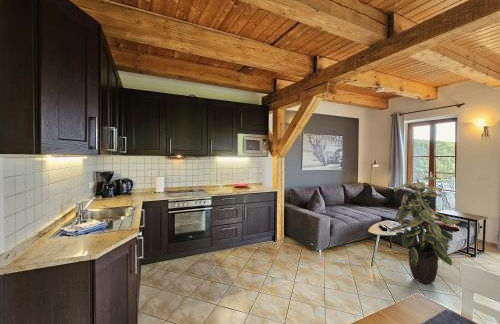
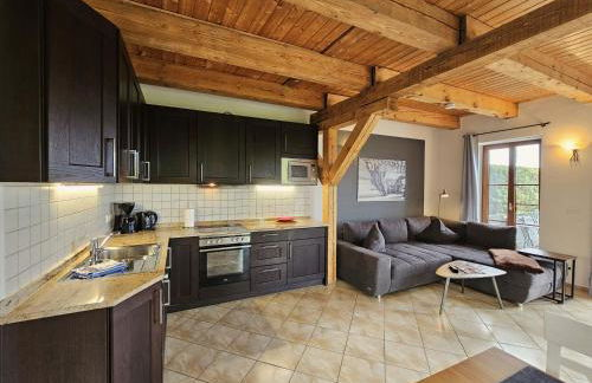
- indoor plant (424, 230)
